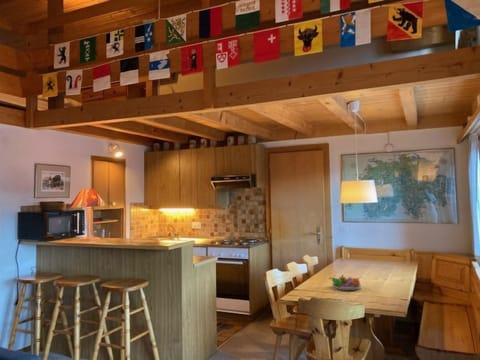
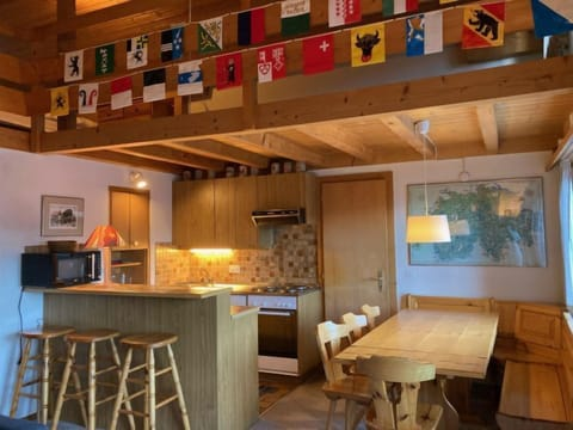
- fruit bowl (345, 281)
